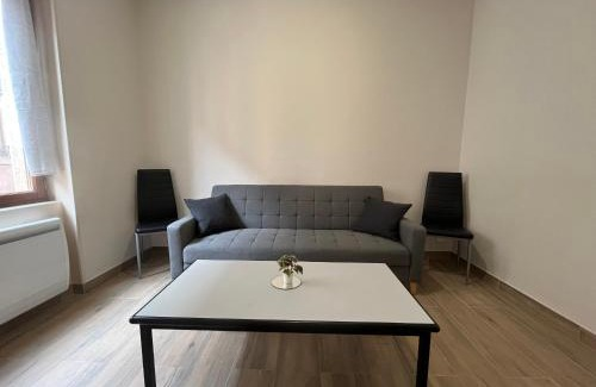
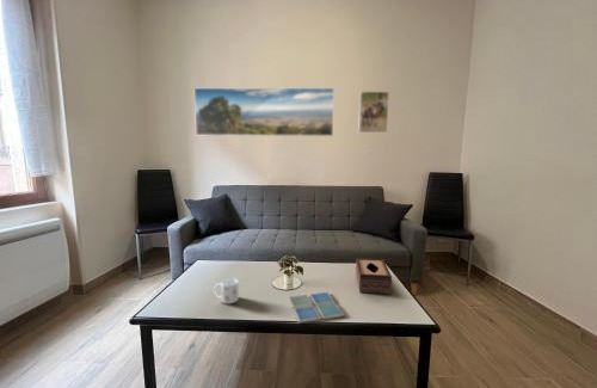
+ mug (226, 290)
+ drink coaster (313, 306)
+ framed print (264, 111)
+ tissue box (371, 275)
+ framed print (373, 112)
